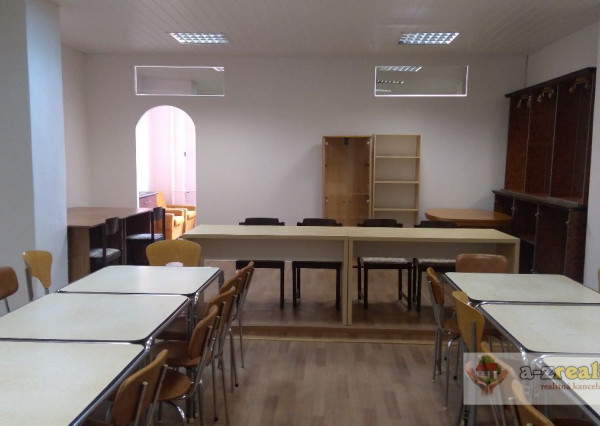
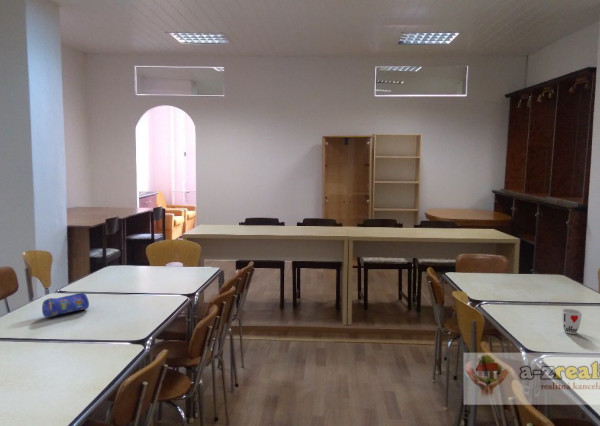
+ cup (571, 321)
+ pencil case (66, 303)
